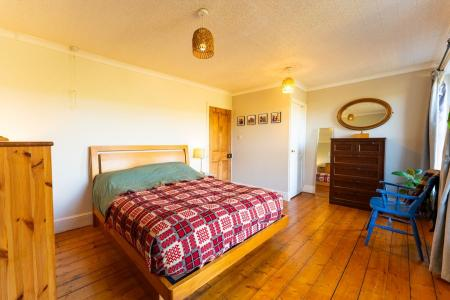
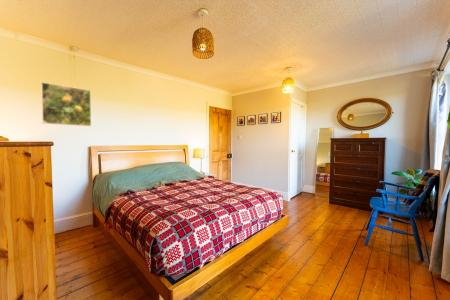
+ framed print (68, 105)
